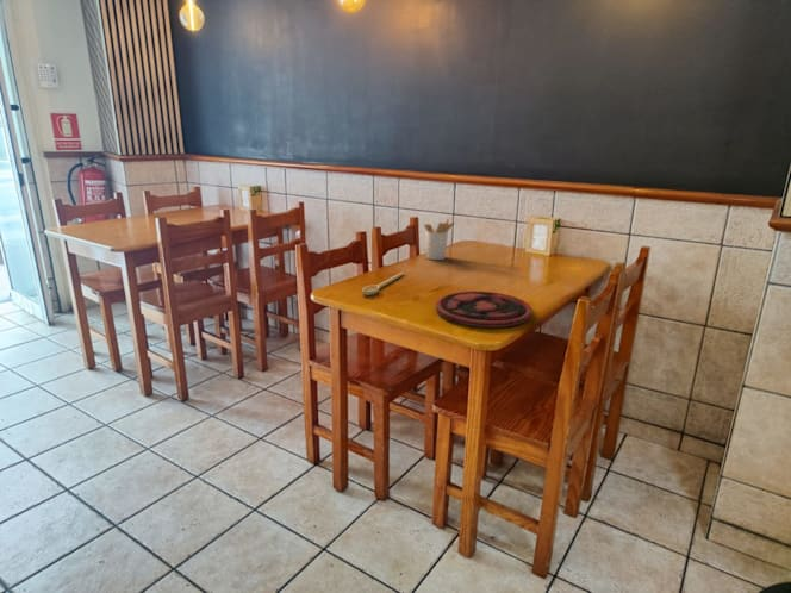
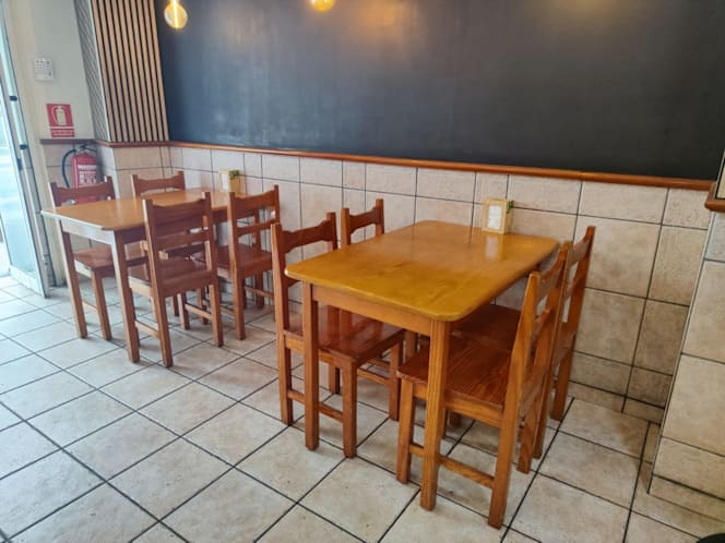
- spoon (385, 282)
- utensil holder (440, 238)
- plate (482, 306)
